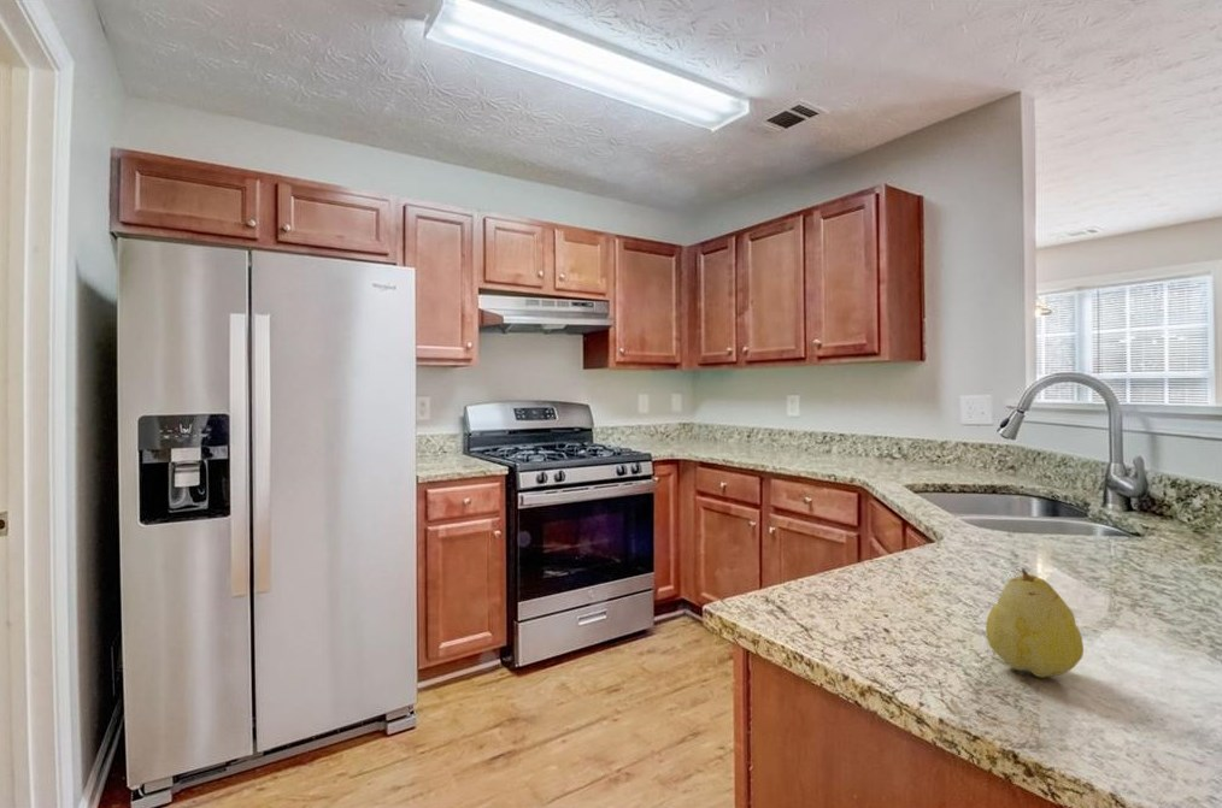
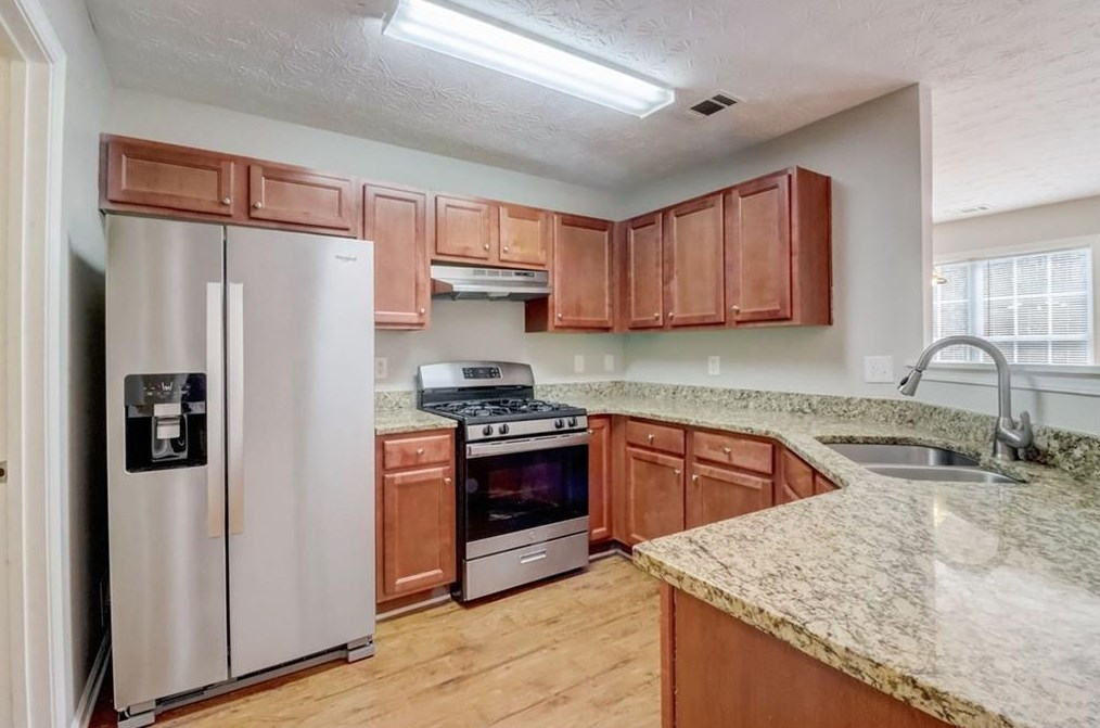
- fruit (1033, 618)
